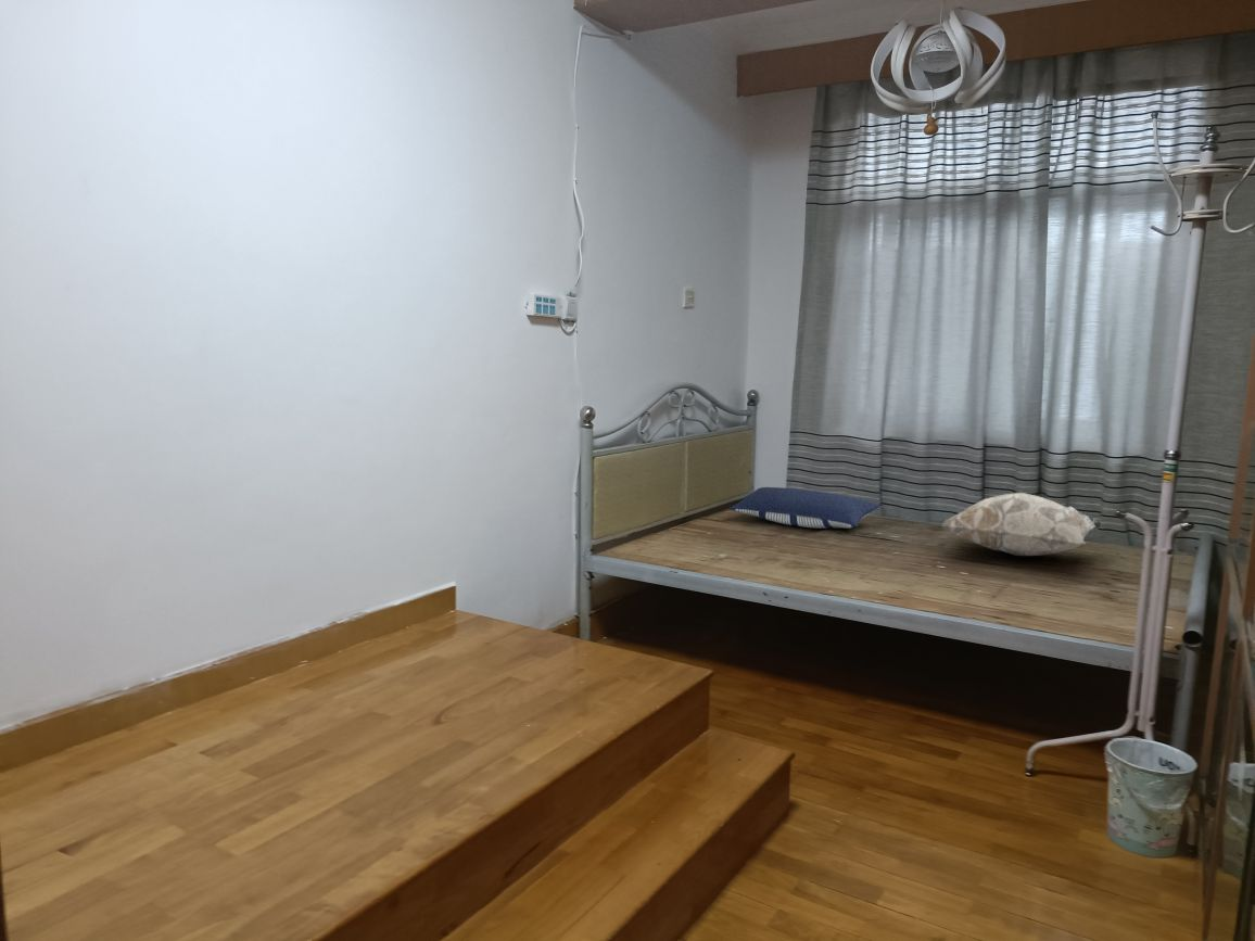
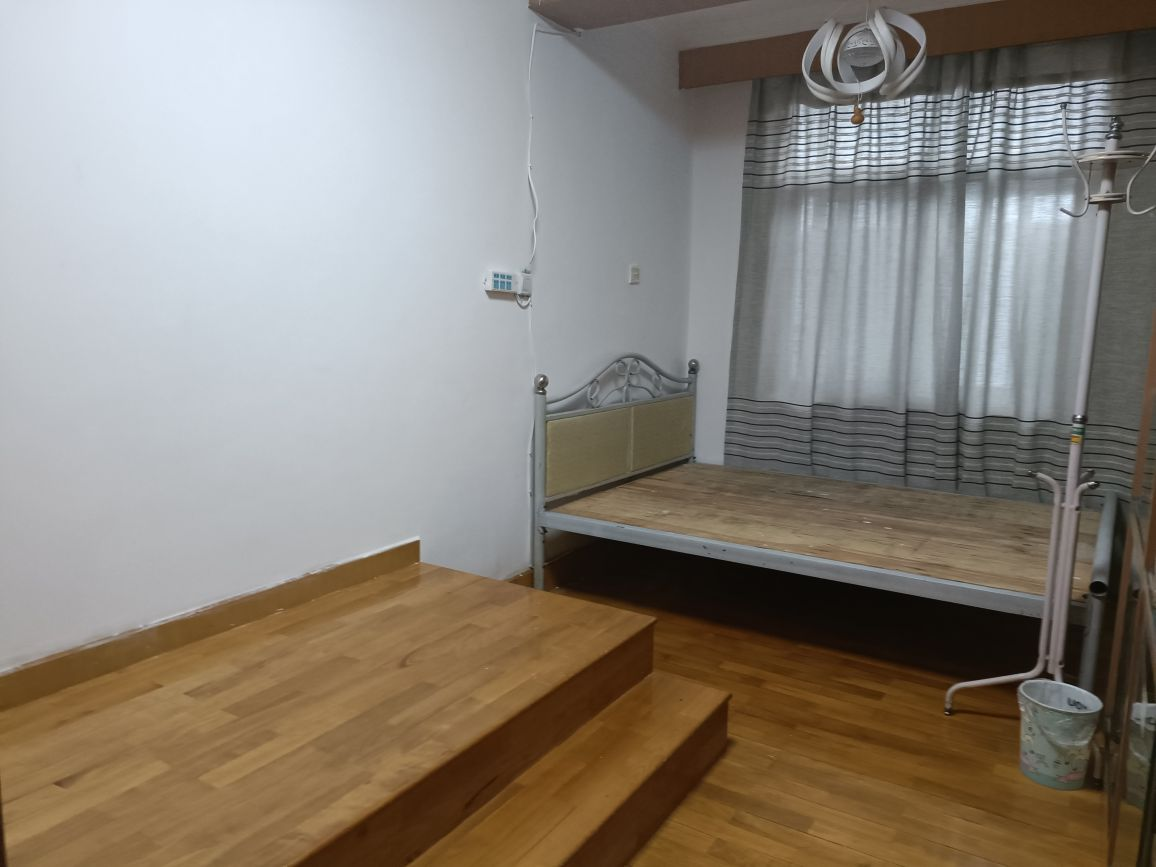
- pillow (803, 507)
- decorative pillow (1022, 524)
